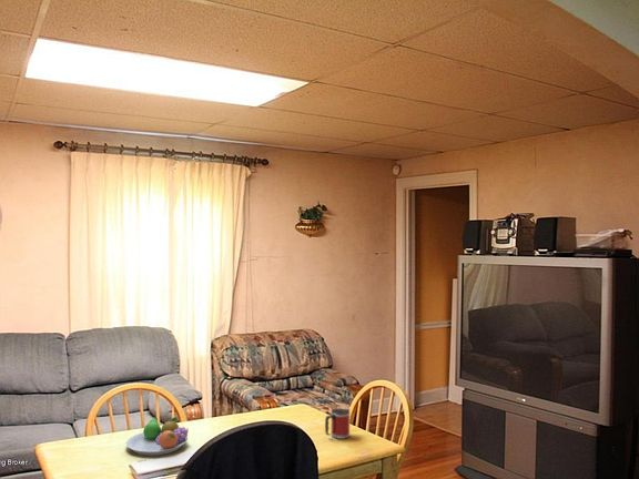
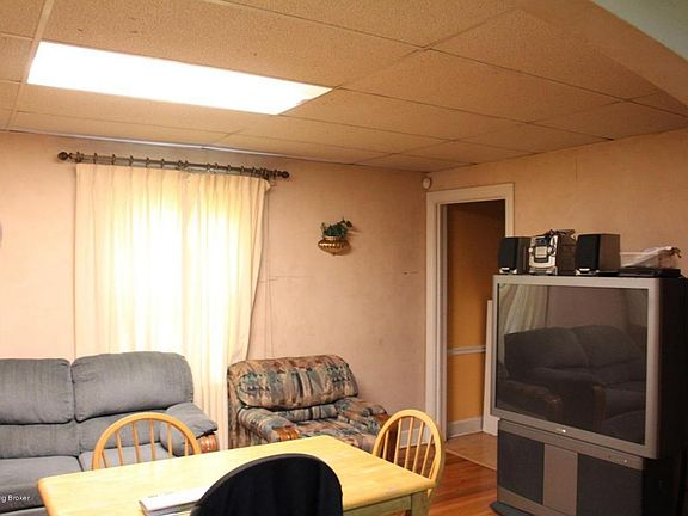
- mug (337, 424)
- fruit bowl (158, 434)
